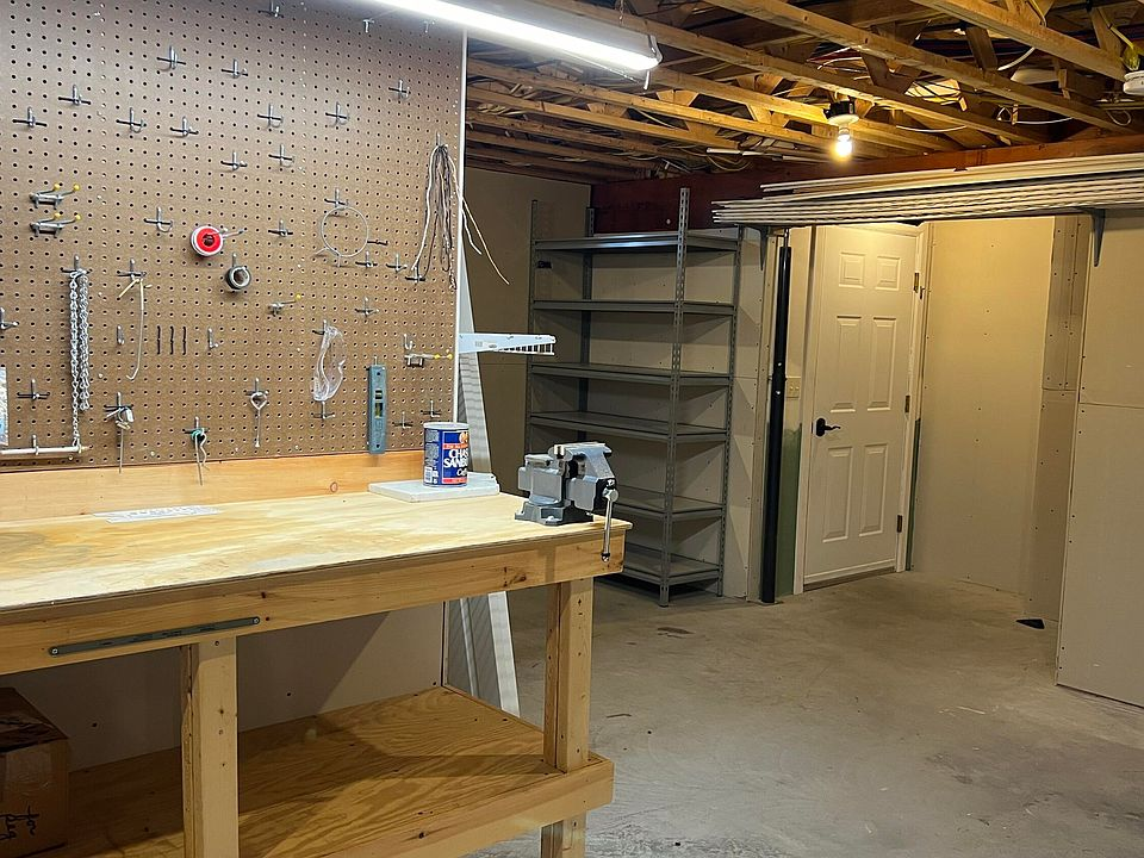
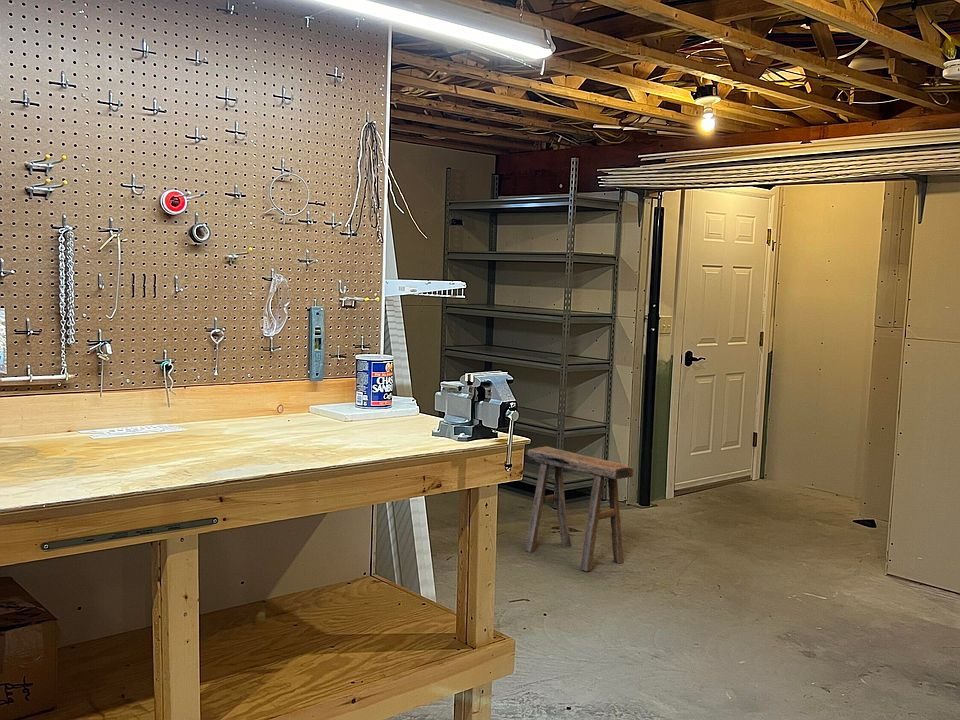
+ stool (565, 509)
